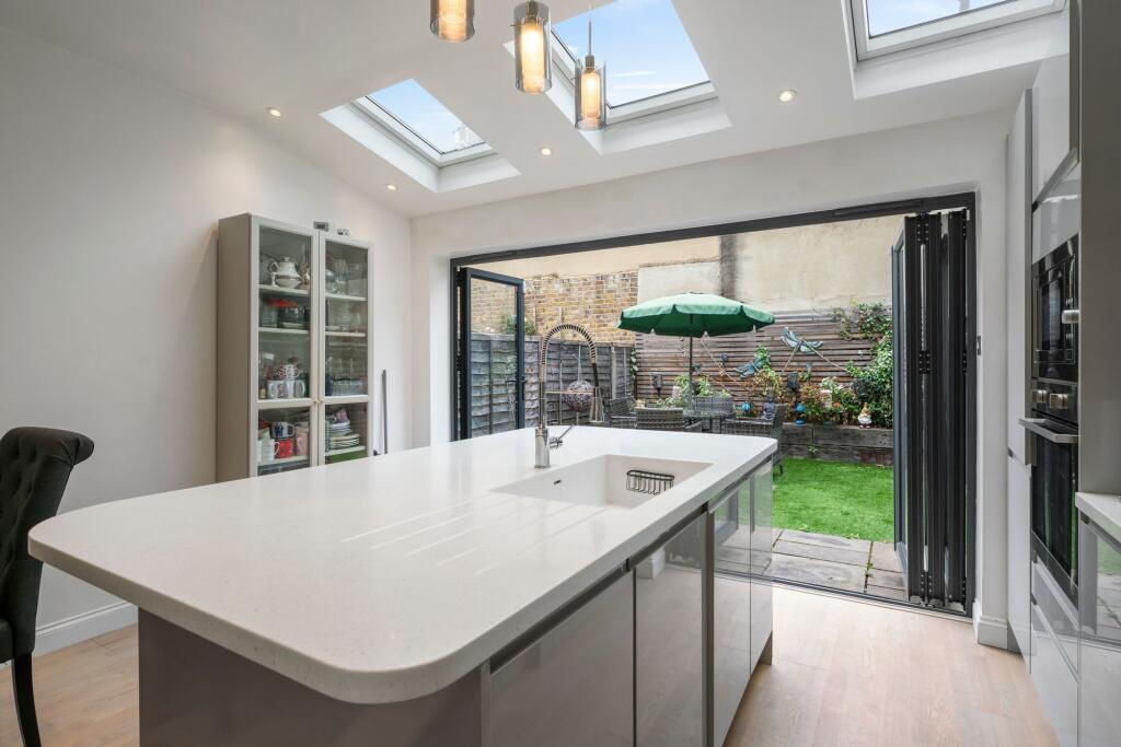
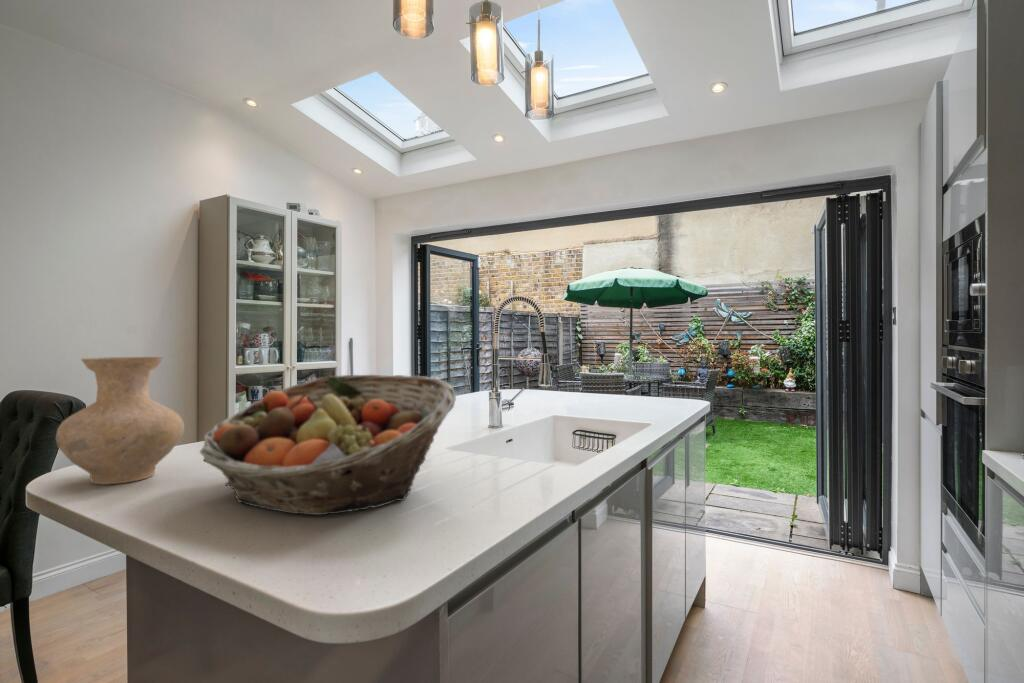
+ vase (123, 417)
+ fruit basket (333, 433)
